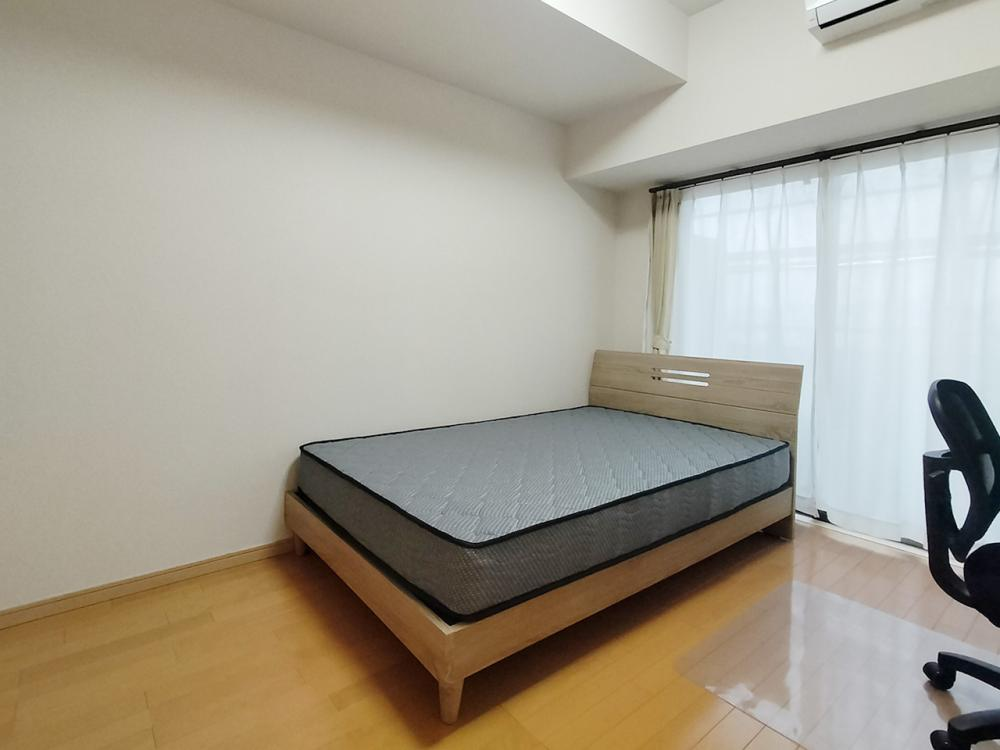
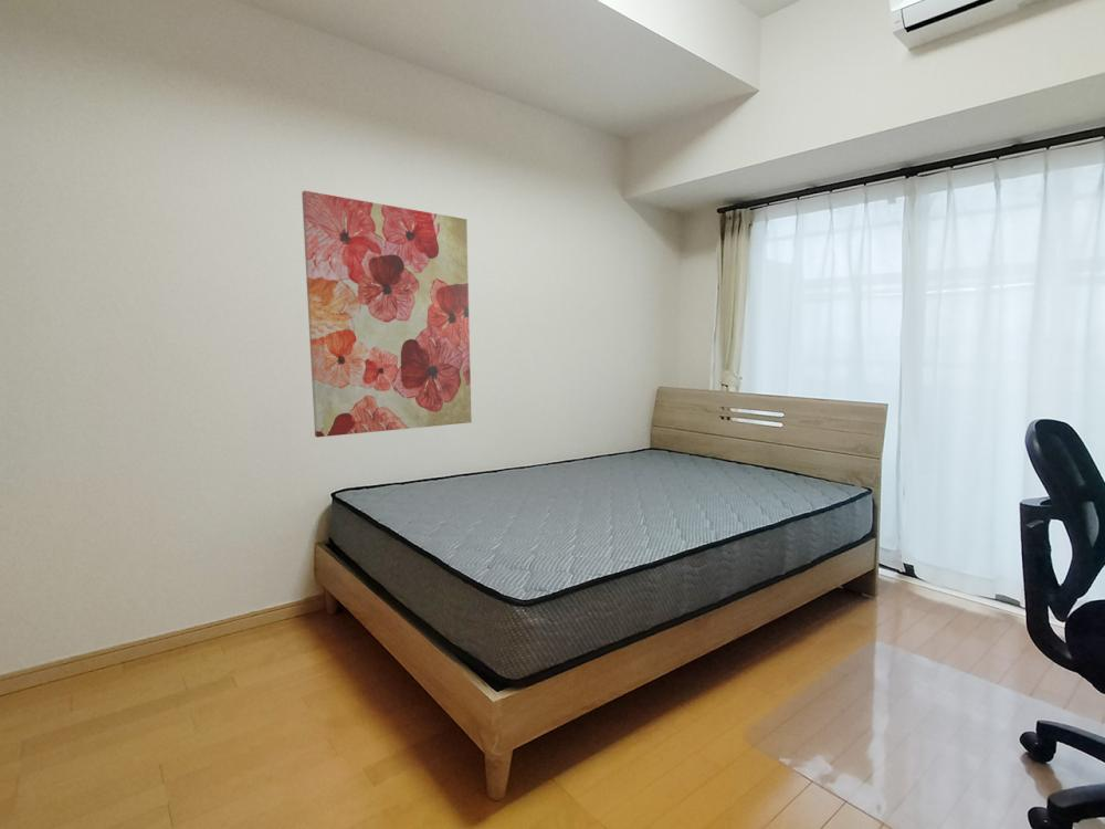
+ wall art (396, 319)
